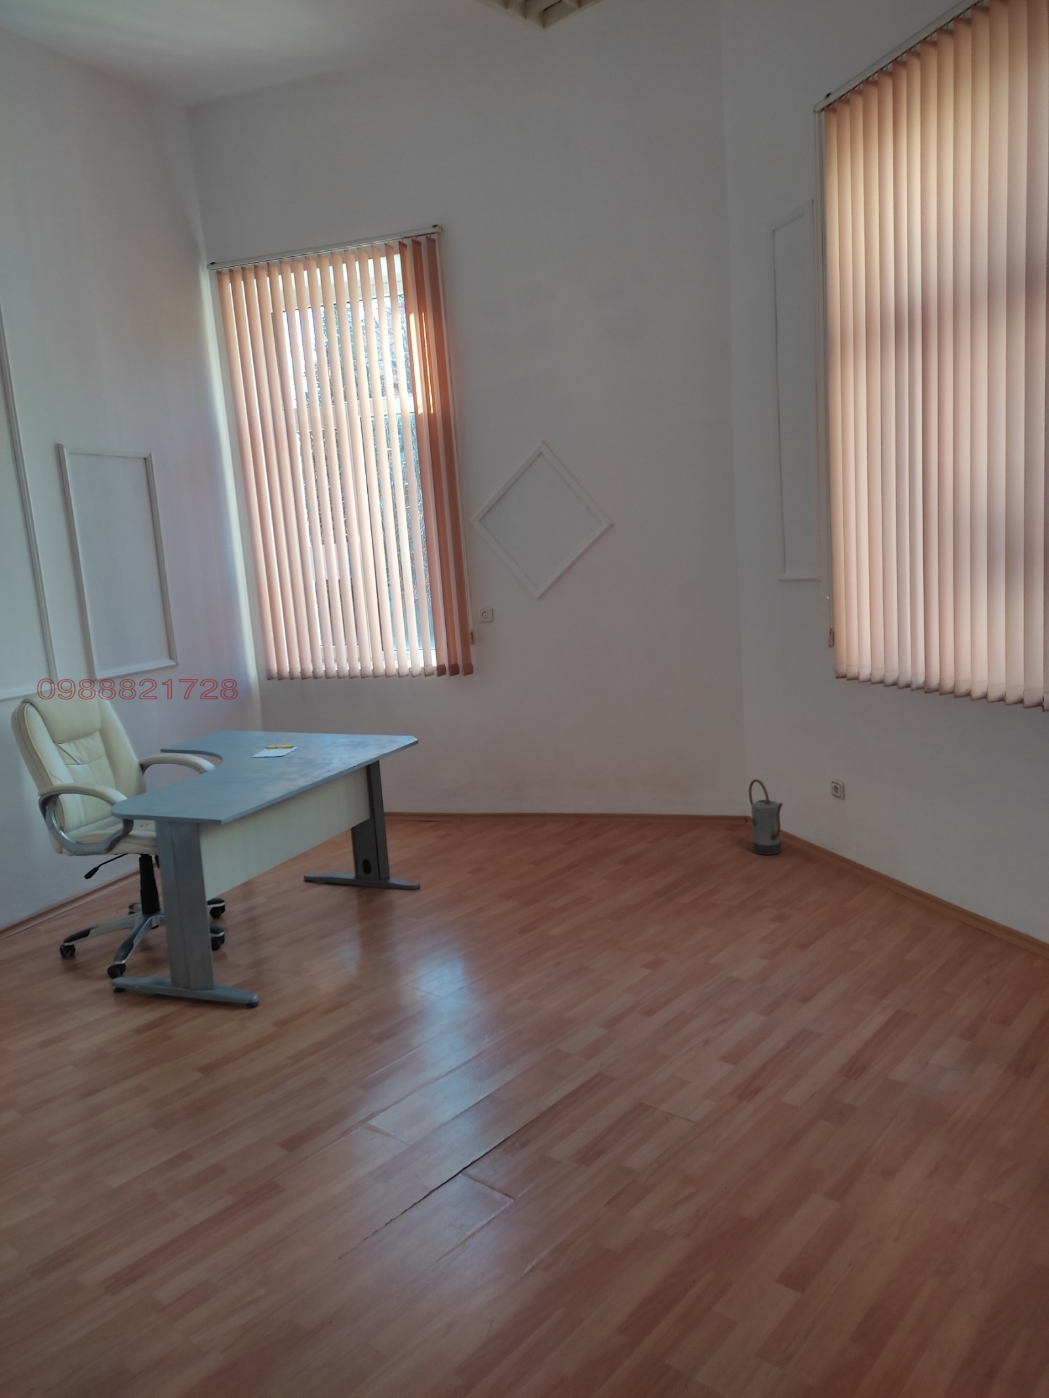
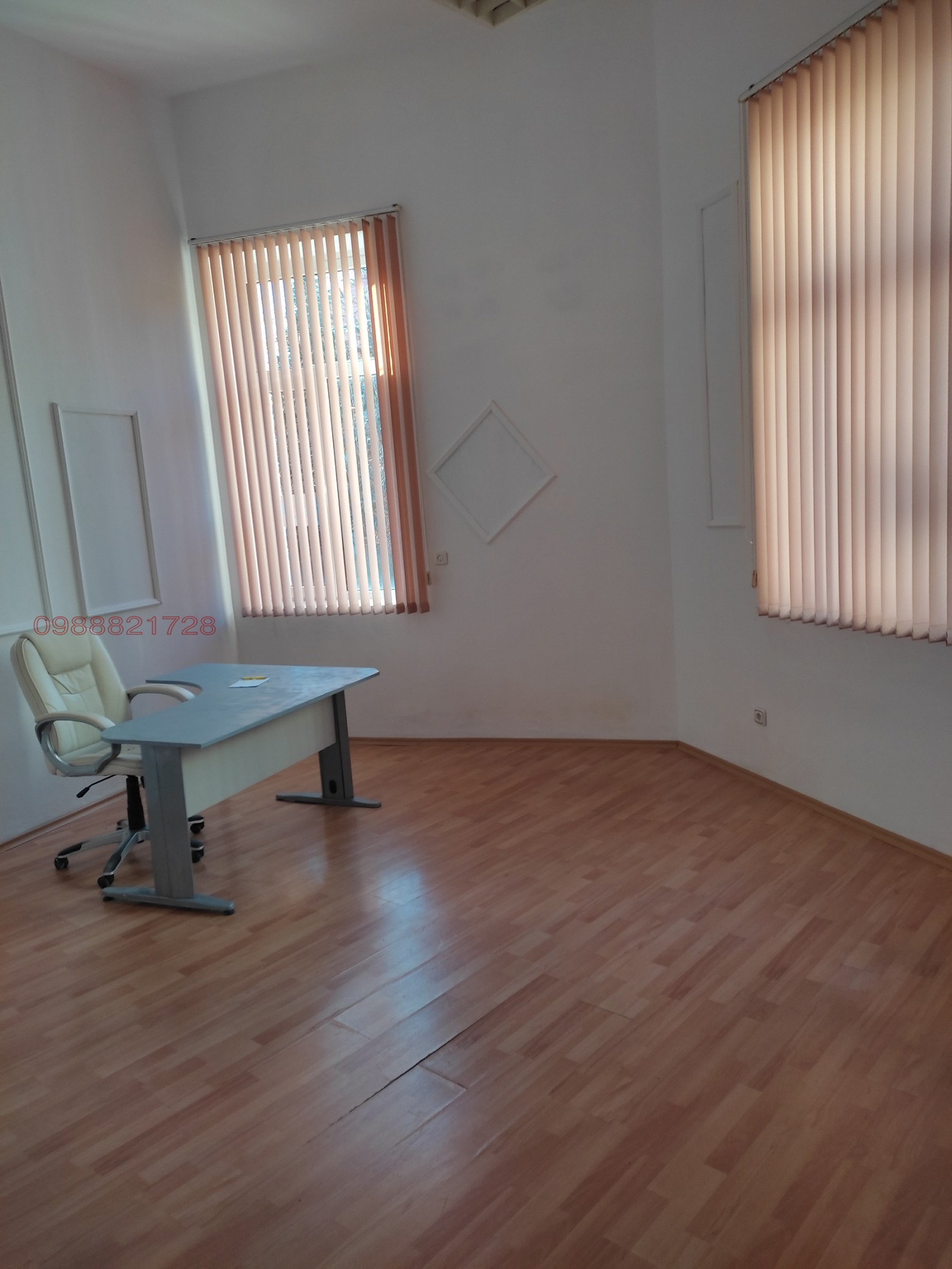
- watering can (766, 816)
